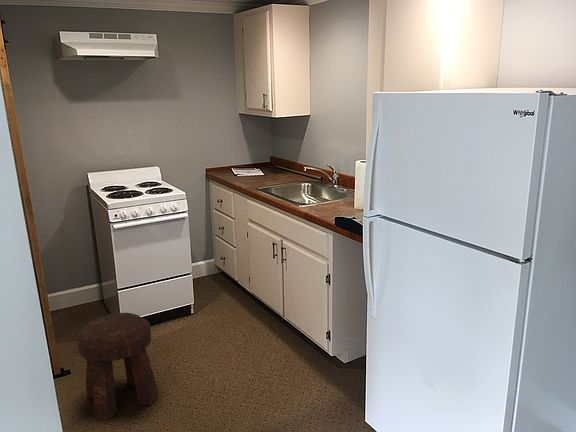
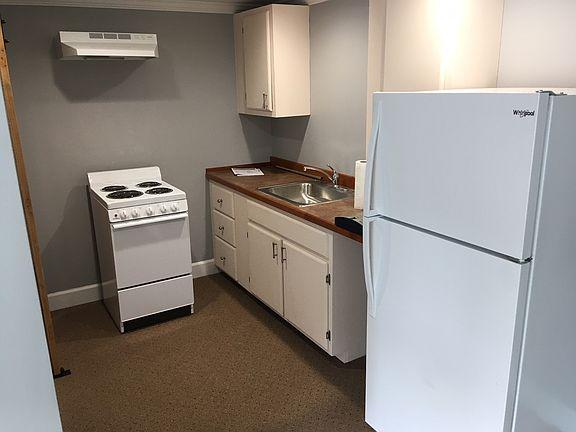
- stool (118, 359)
